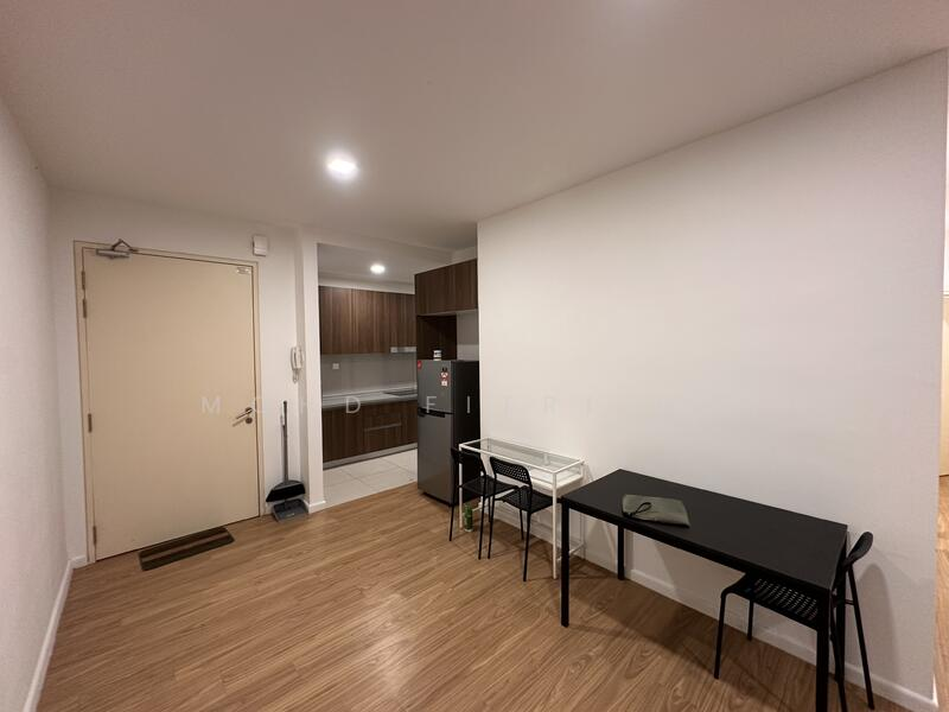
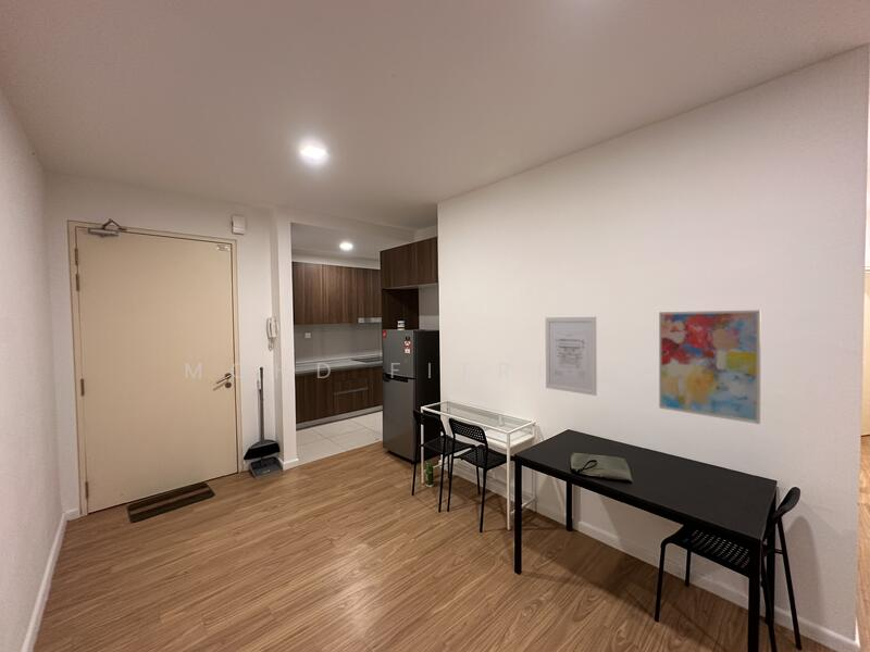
+ wall art (705, 363)
+ wall art (569, 354)
